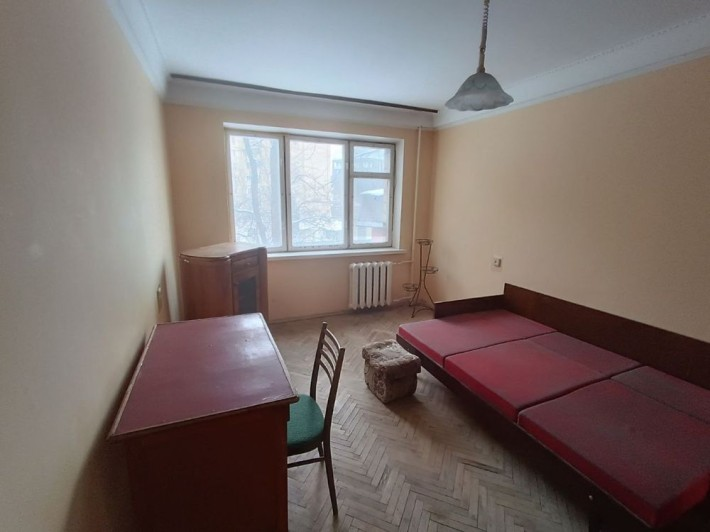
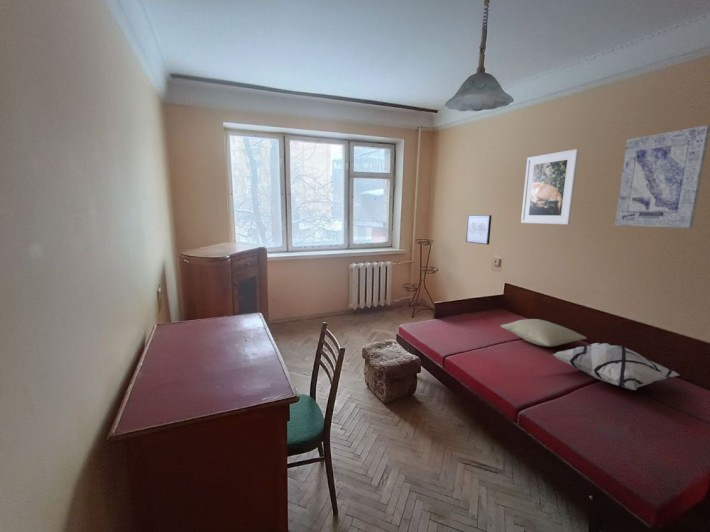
+ wall art (657, 180)
+ wall art (478, 229)
+ pillow (541, 331)
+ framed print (547, 189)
+ decorative pillow (612, 364)
